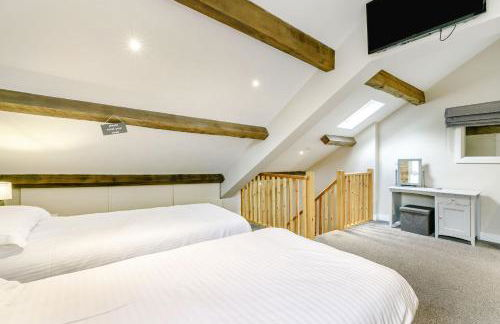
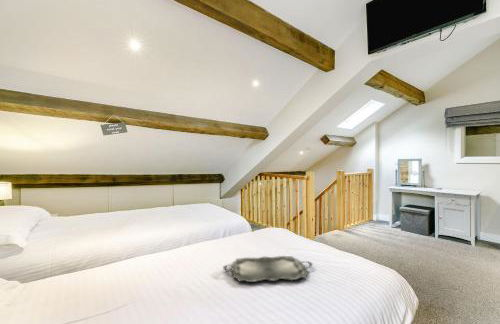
+ serving tray (268, 267)
